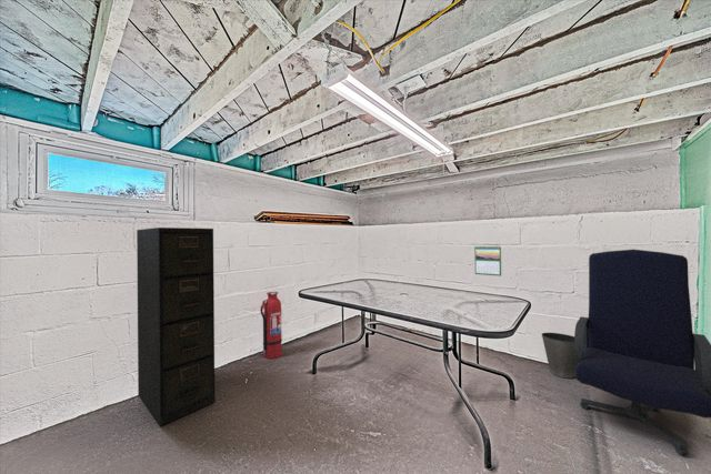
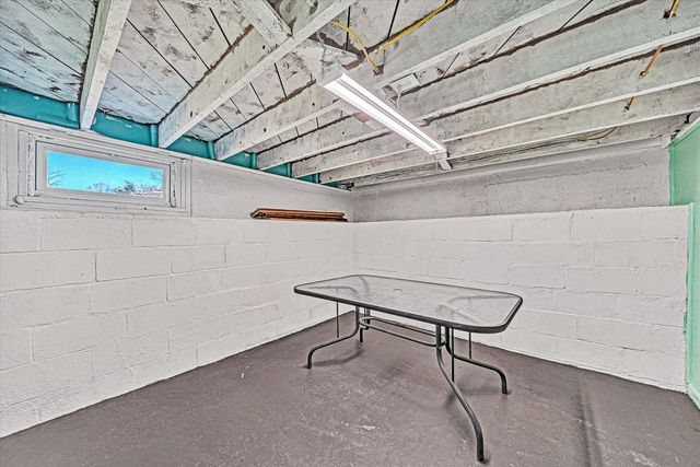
- filing cabinet (176, 314)
- fire extinguisher (270, 324)
- calendar (487, 260)
- waste basket (561, 354)
- office chair (635, 335)
